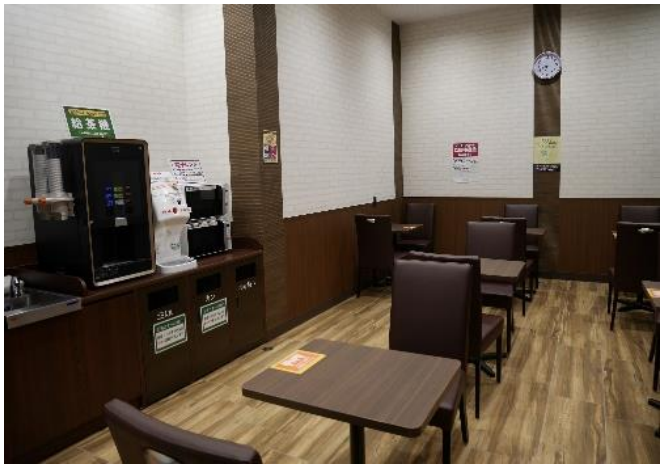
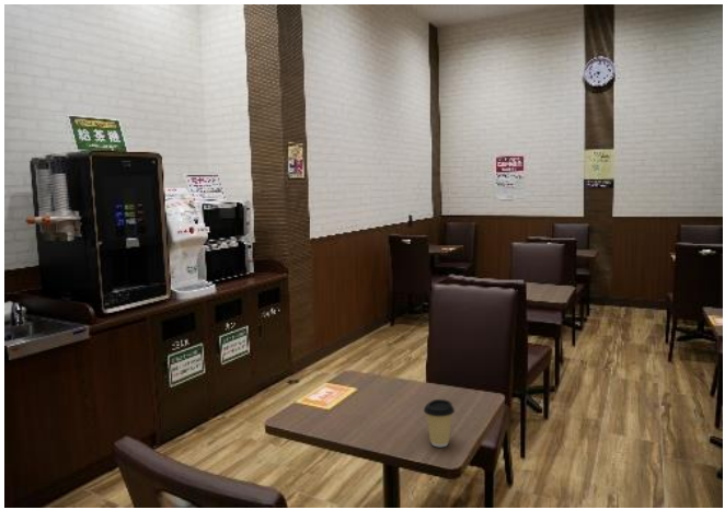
+ coffee cup (439, 424)
